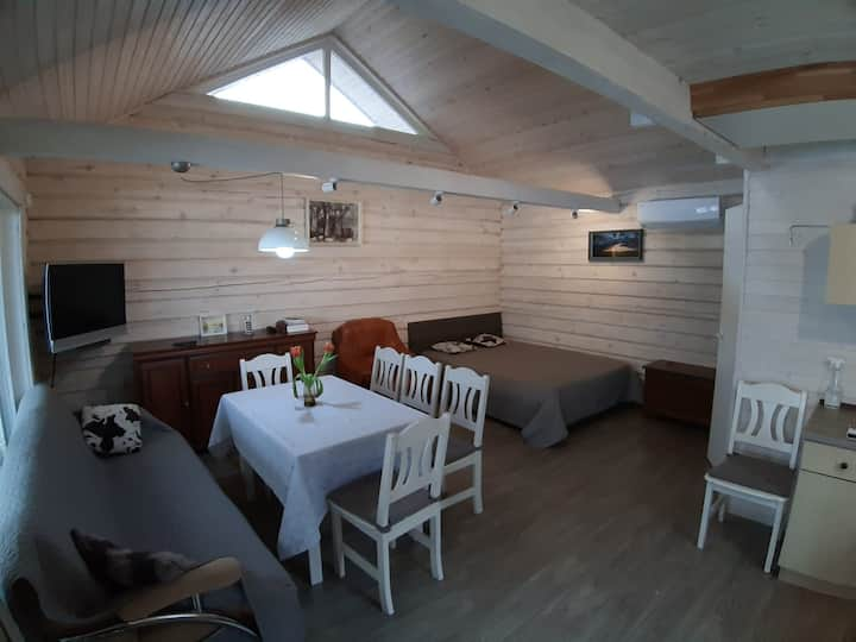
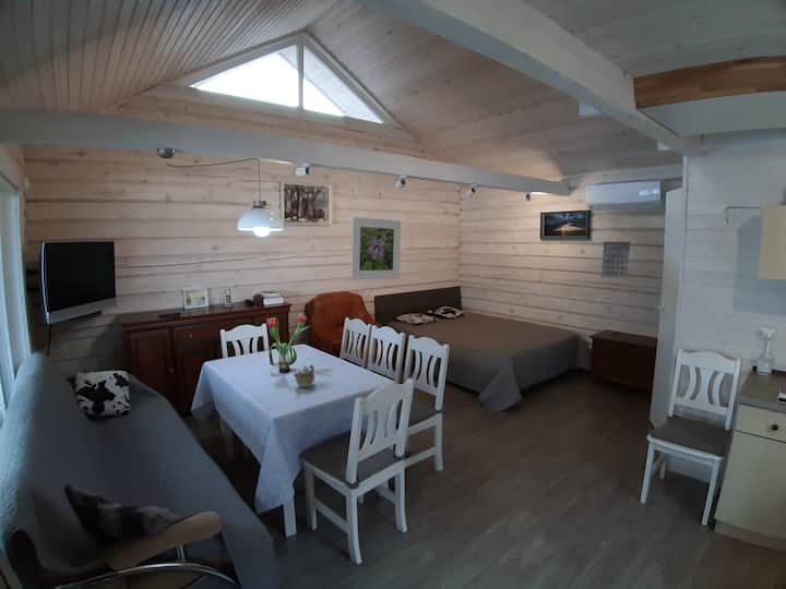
+ teapot (303, 376)
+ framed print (377, 249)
+ calendar (616, 255)
